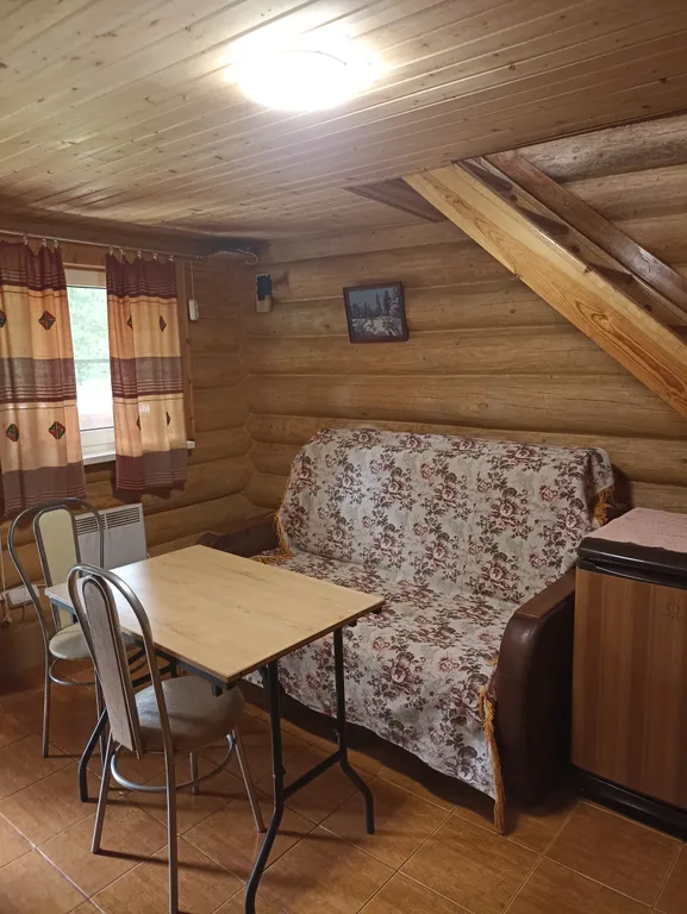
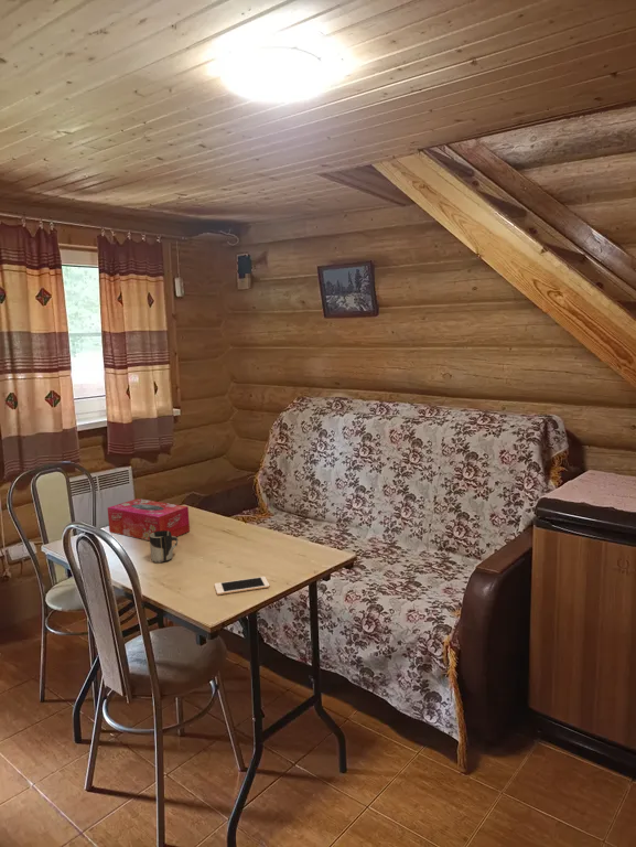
+ cup (164, 545)
+ cell phone (241, 585)
+ tissue box (148, 519)
